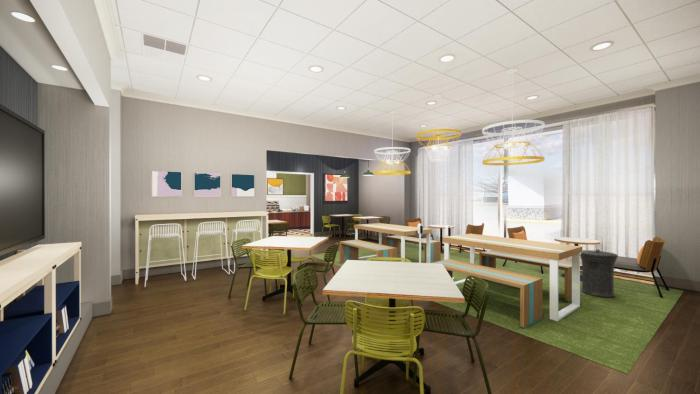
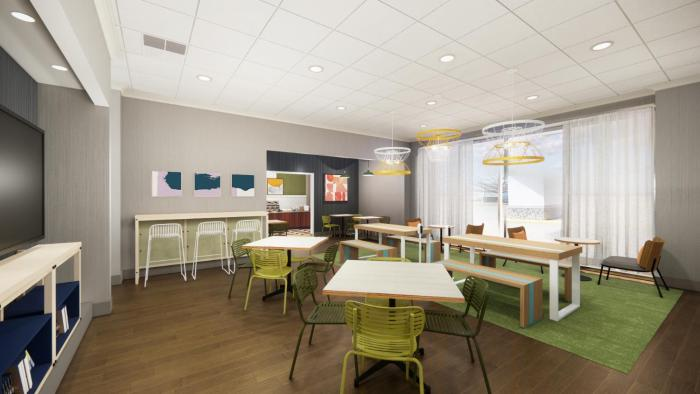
- trash can (597, 271)
